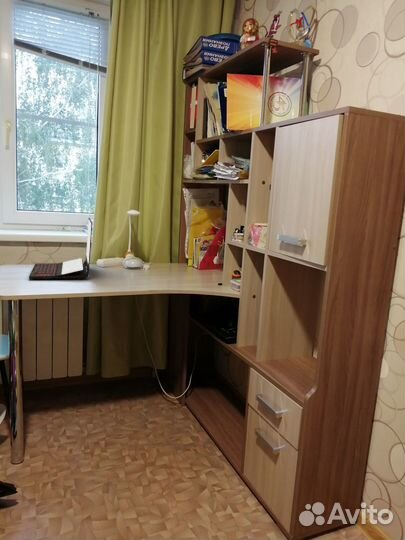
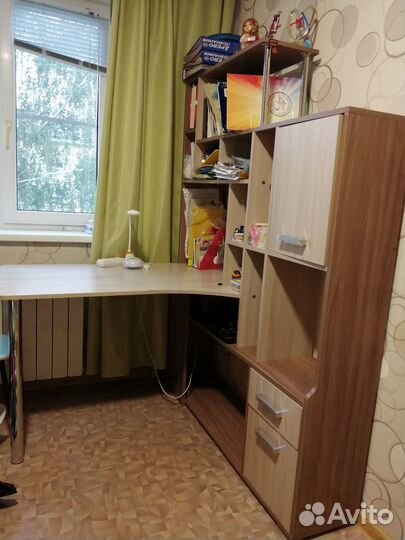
- laptop (66, 261)
